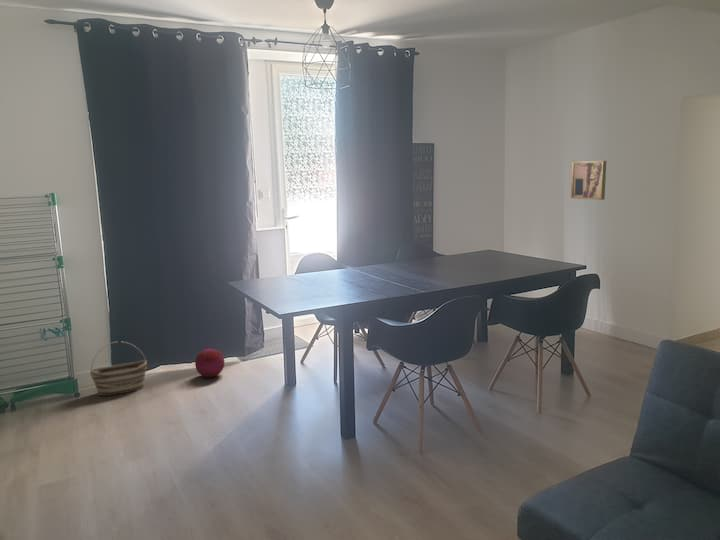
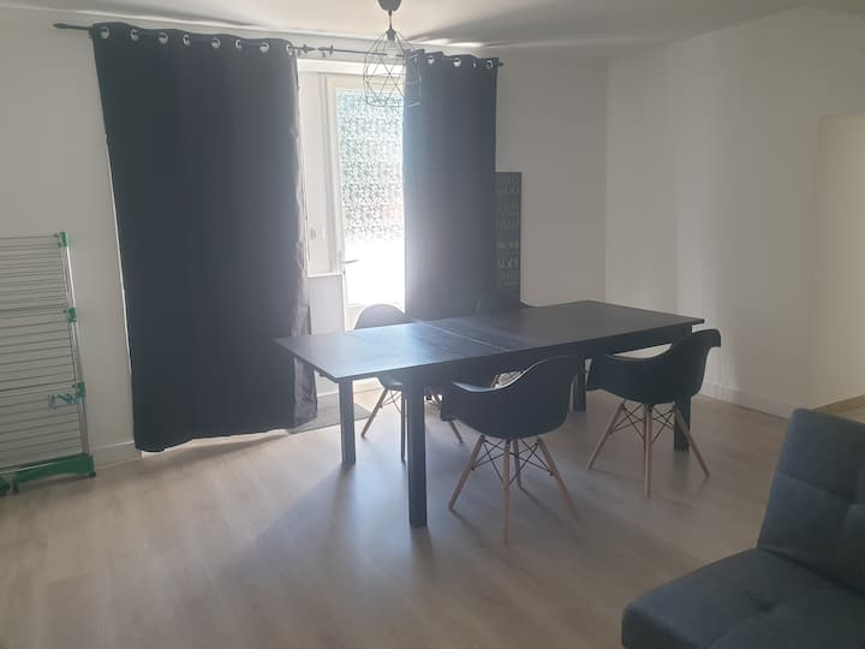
- basket (119, 366)
- ball (209, 362)
- wall art (588, 180)
